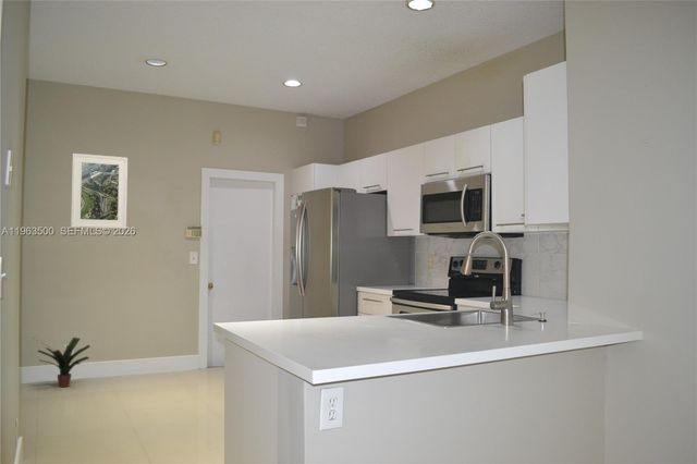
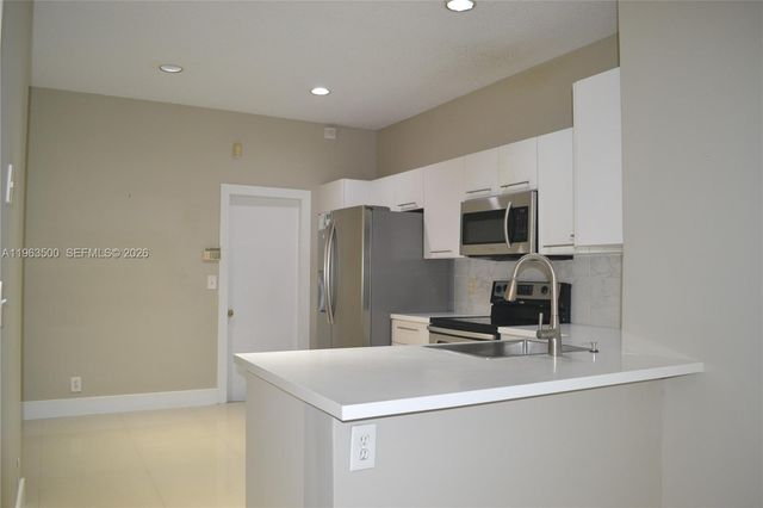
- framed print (99, 191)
- potted plant (61, 361)
